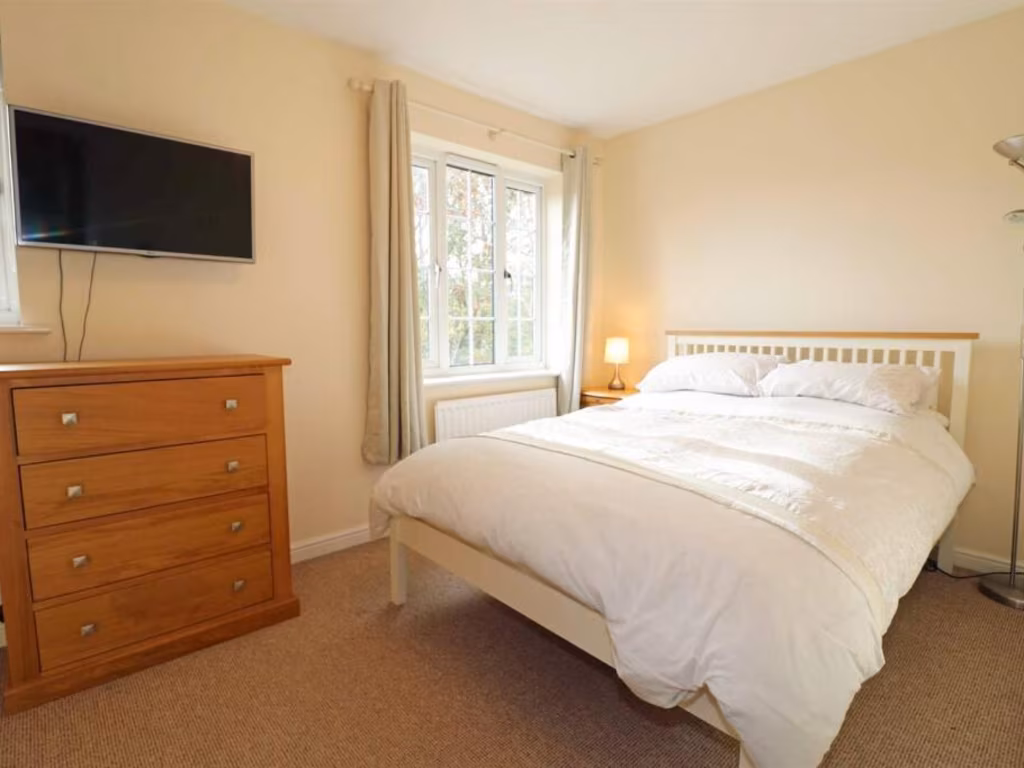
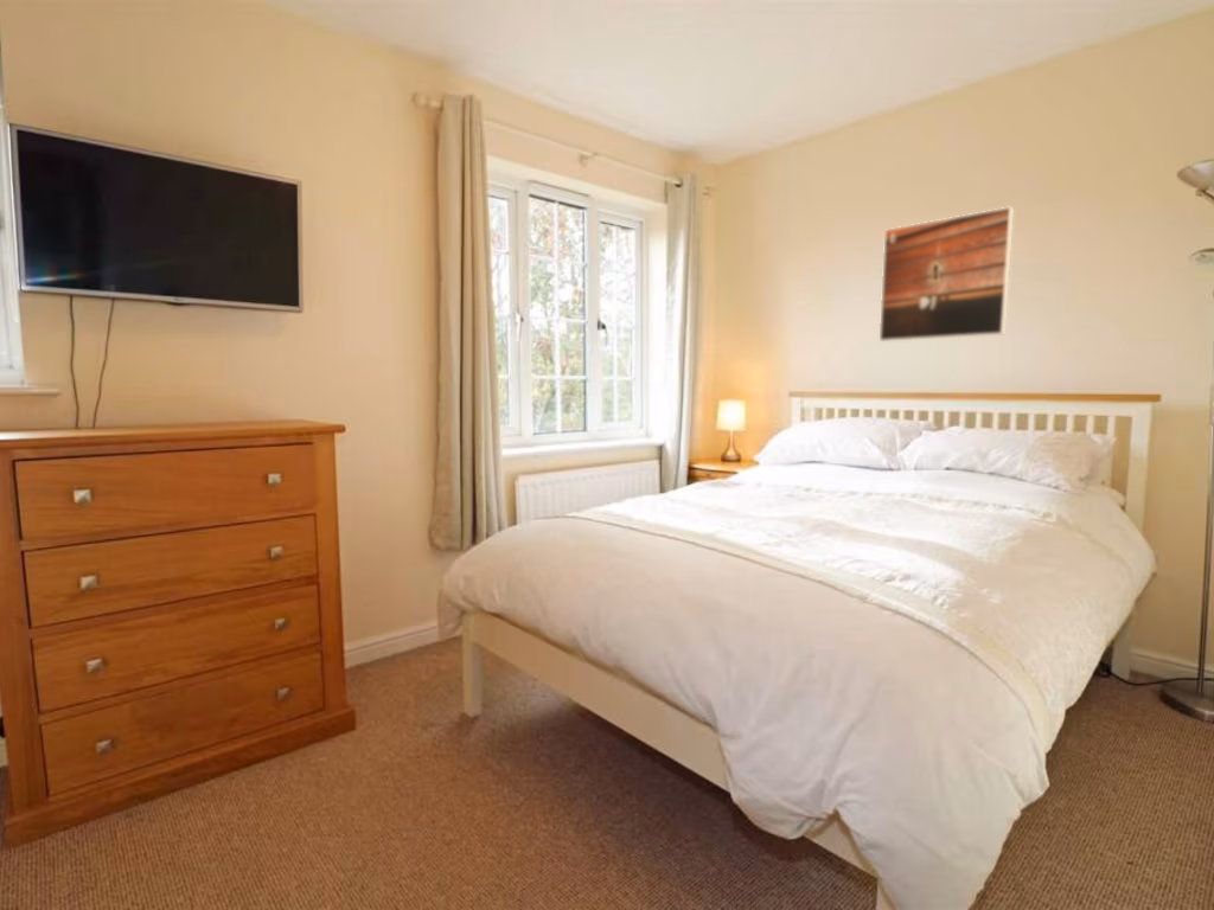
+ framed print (941, 278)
